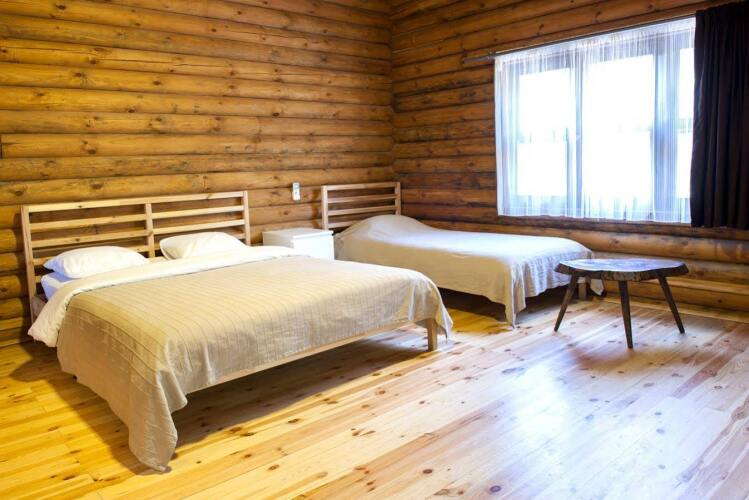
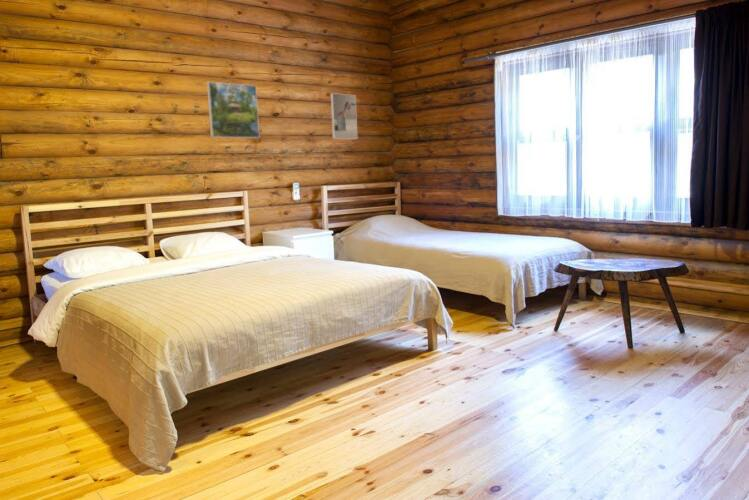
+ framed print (344, 116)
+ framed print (233, 110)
